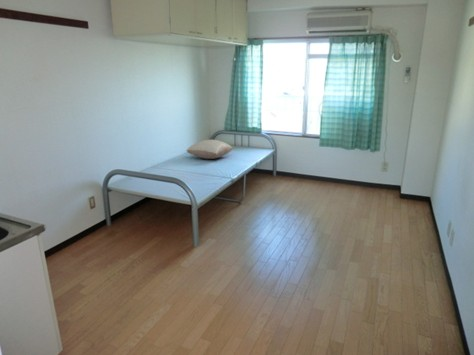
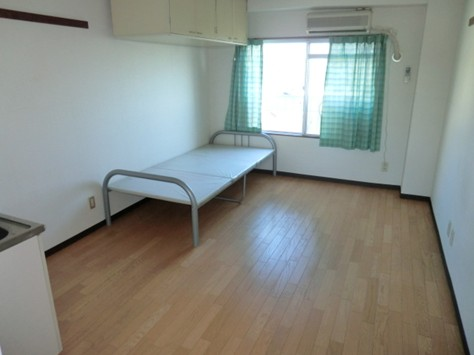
- pillow (210, 148)
